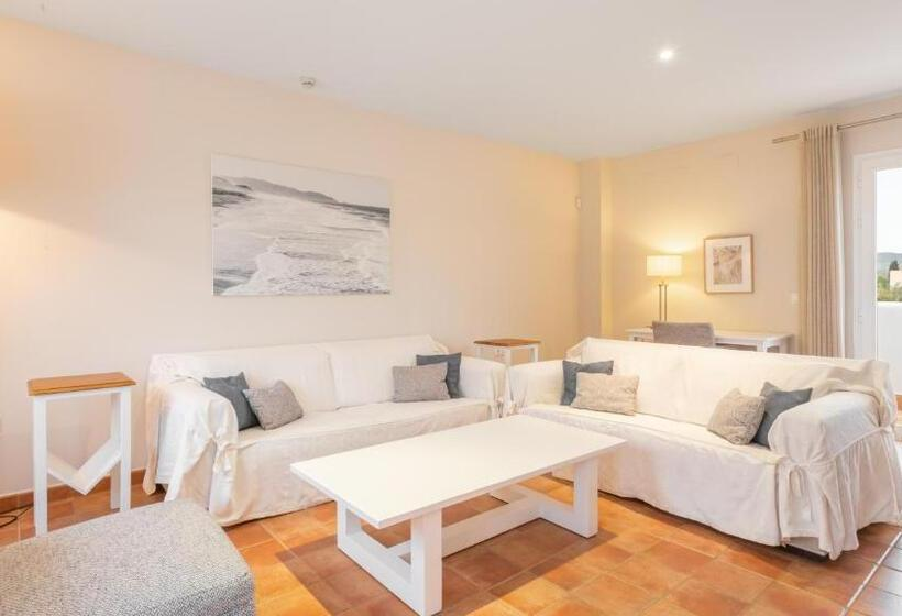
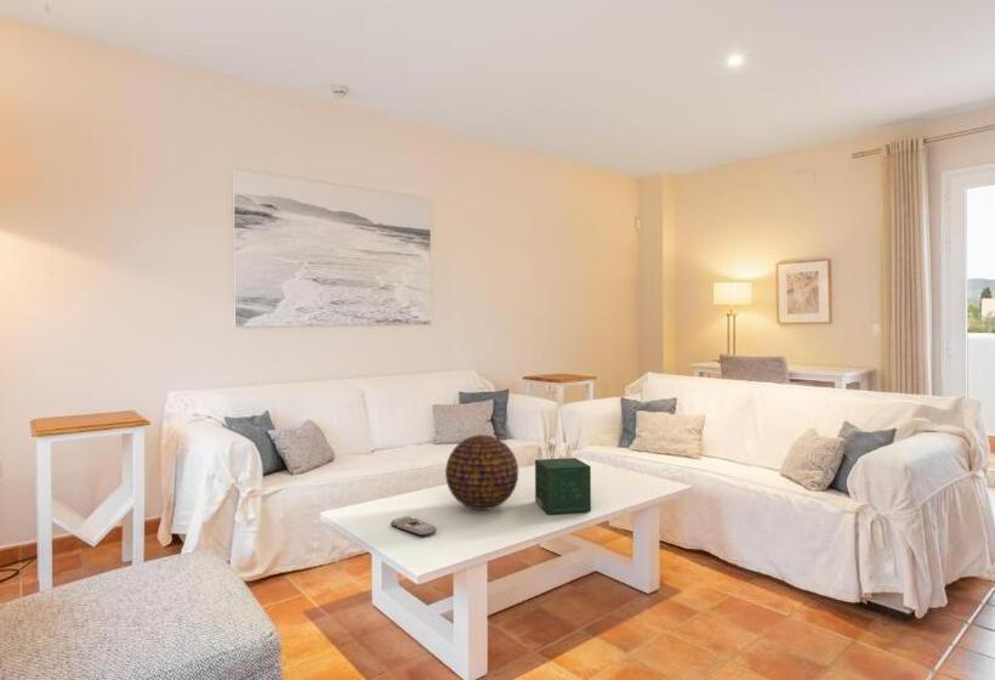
+ gift box (562, 484)
+ remote control (414, 526)
+ decorative orb (482, 471)
